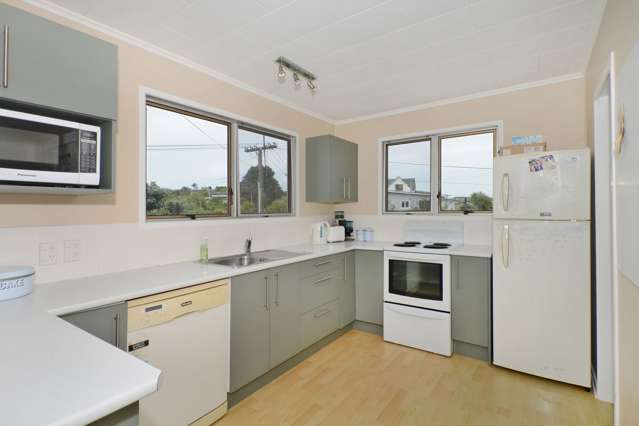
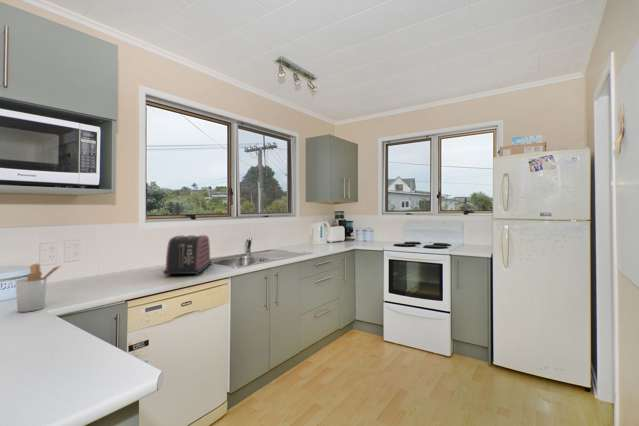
+ utensil holder (39, 286)
+ toaster (189, 253)
